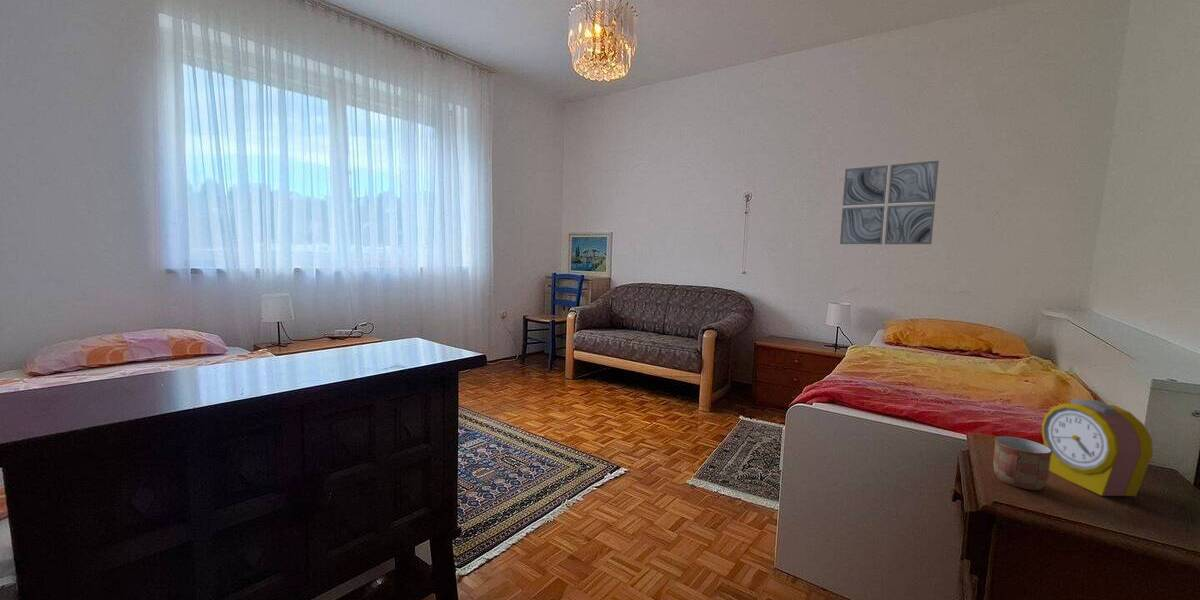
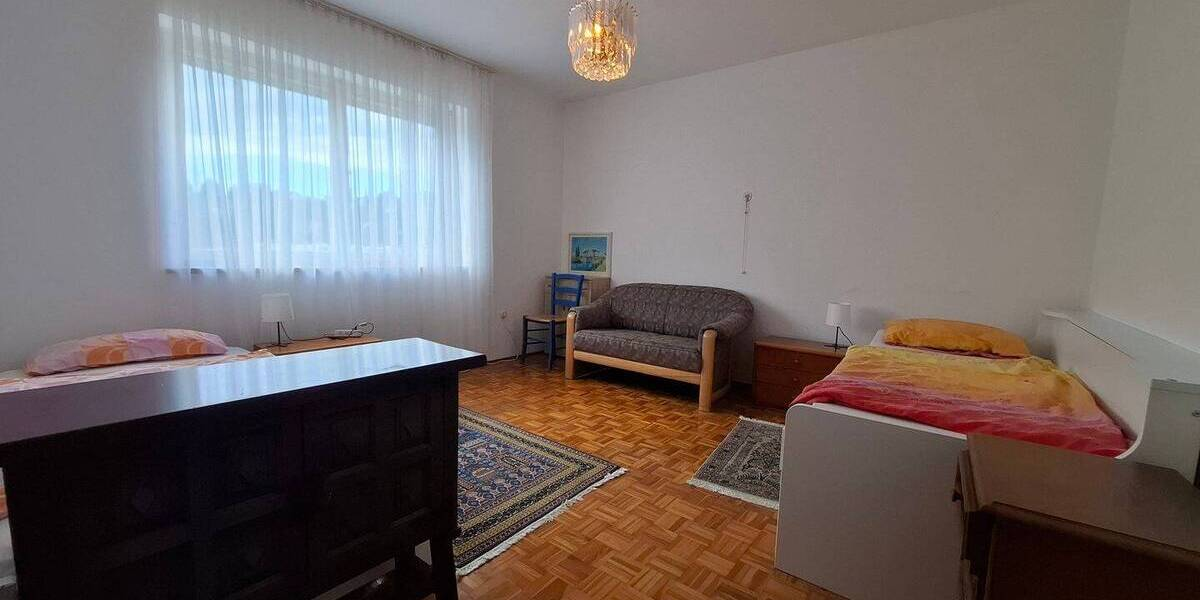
- alarm clock (1091, 442)
- mug (1018, 464)
- wall art (884, 206)
